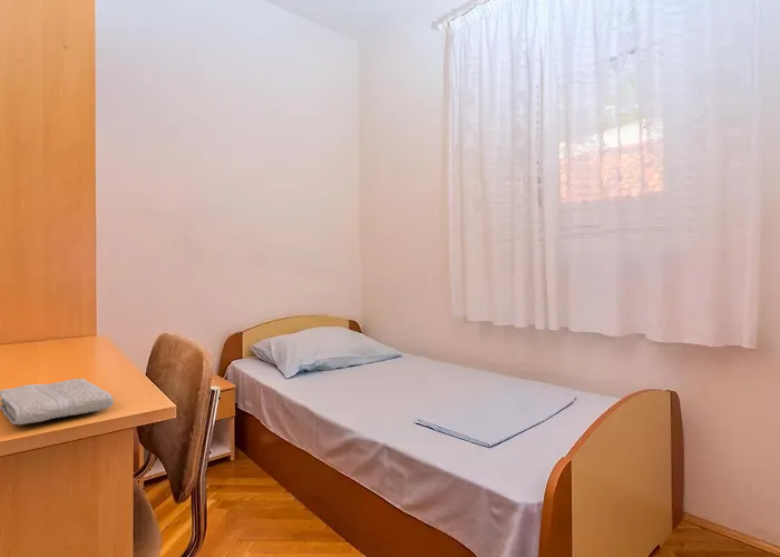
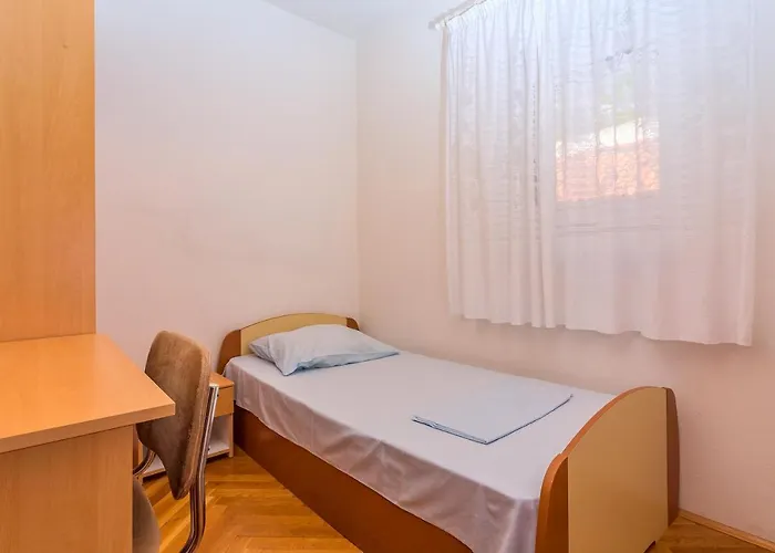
- washcloth (53, 398)
